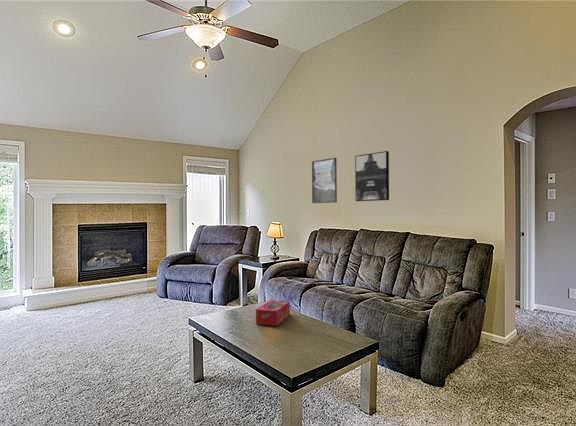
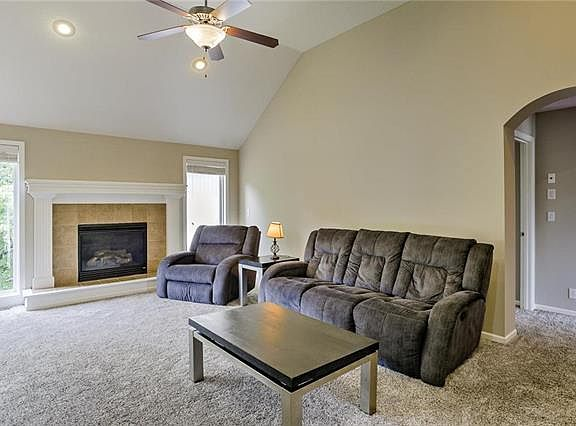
- tissue box (273, 312)
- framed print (323, 181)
- wall art (371, 177)
